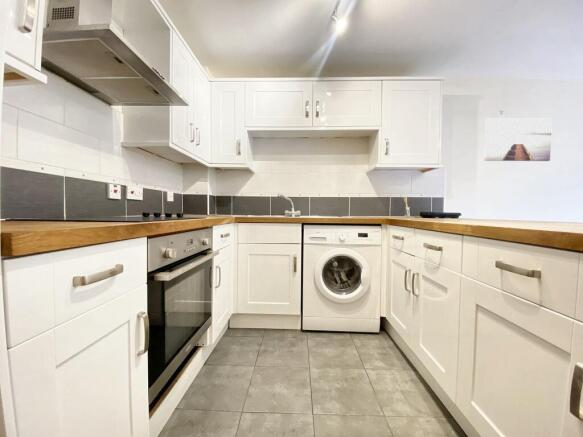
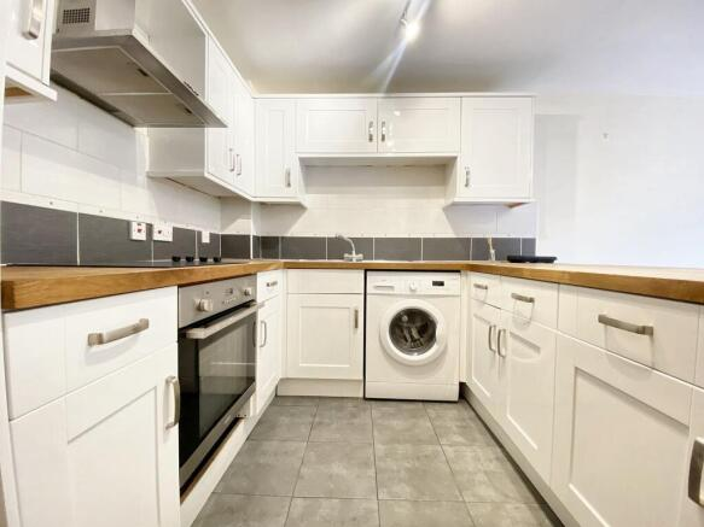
- wall art (517, 139)
